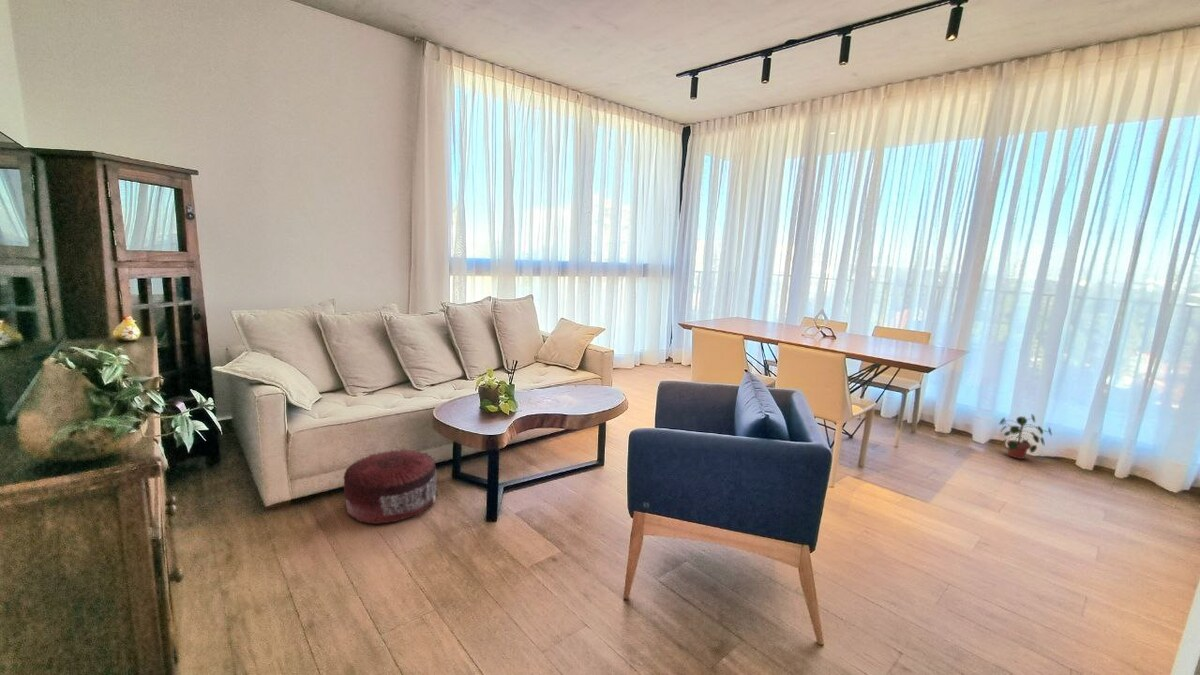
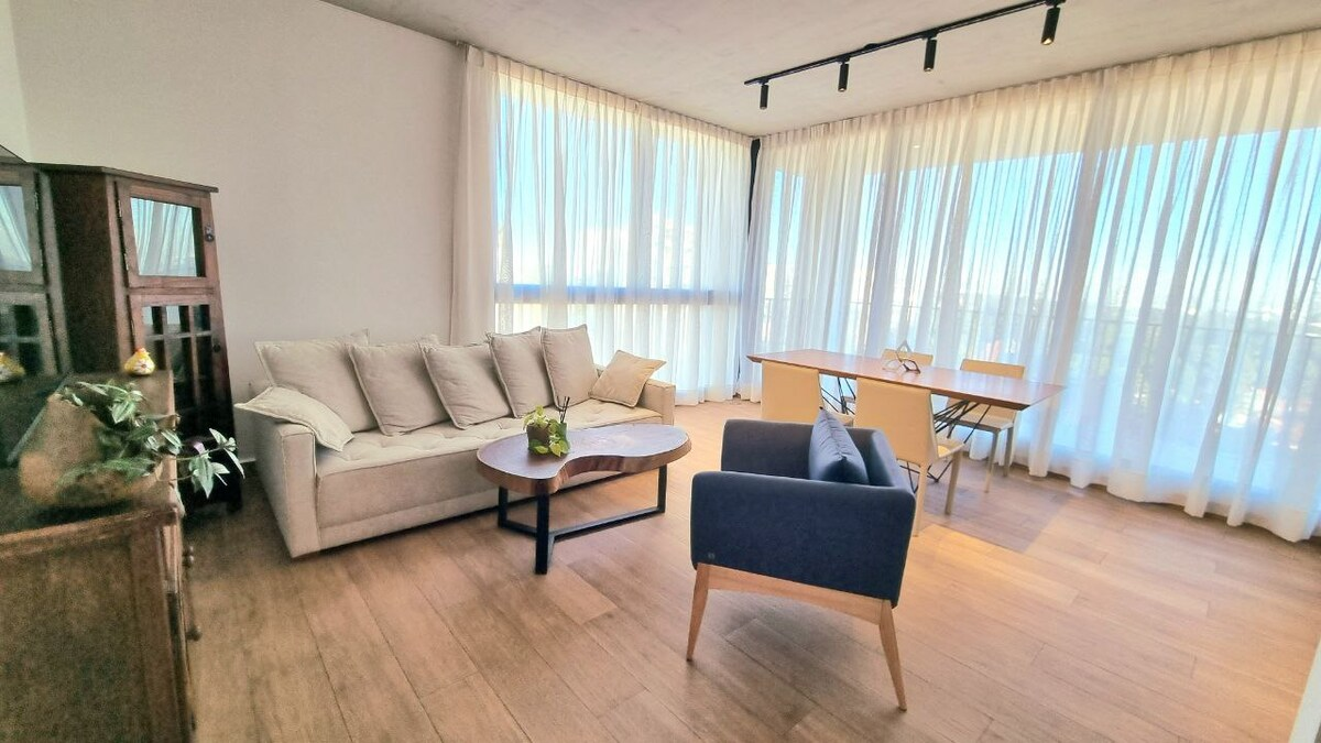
- pouf (393, 481)
- potted plant (1025, 434)
